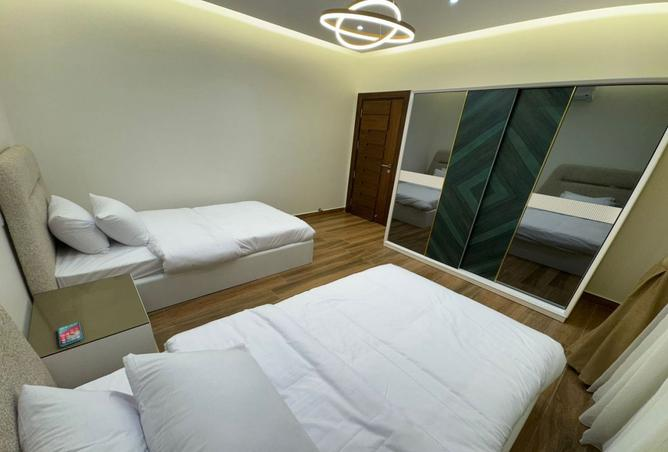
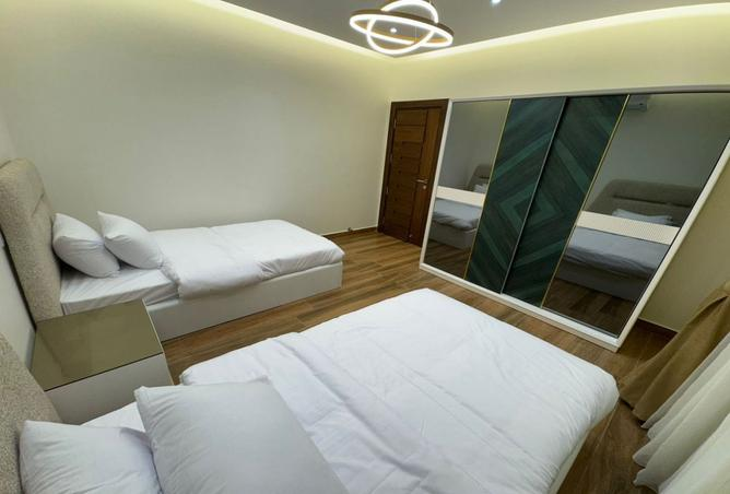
- smartphone (70, 333)
